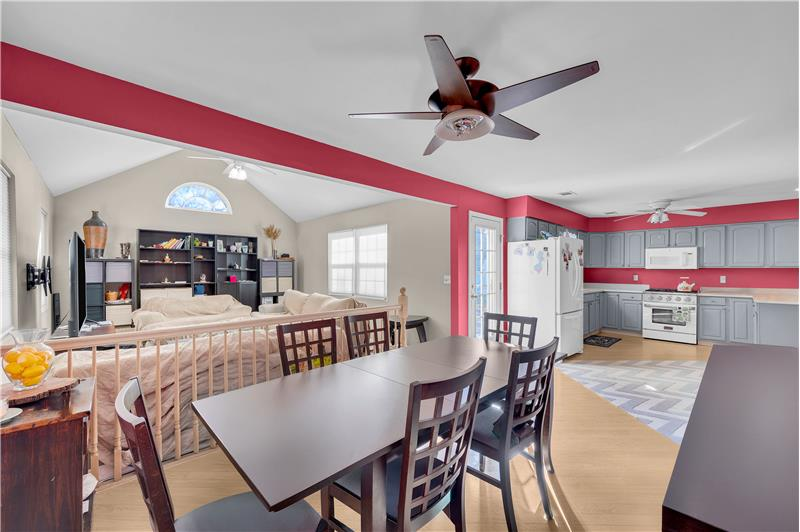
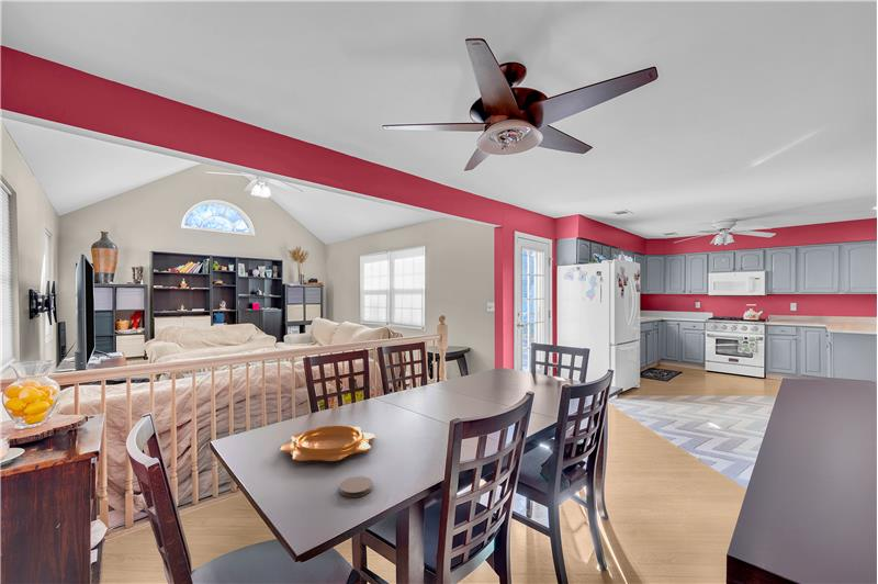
+ decorative bowl (329, 441)
+ coaster (356, 485)
